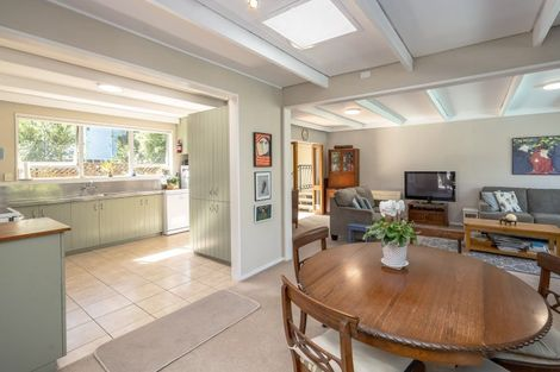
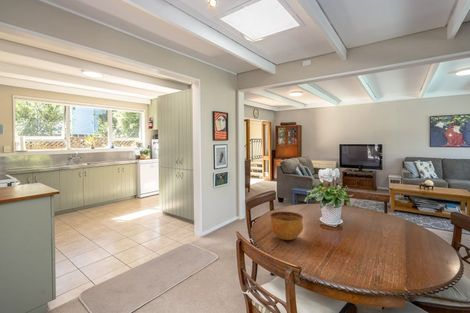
+ bowl (286, 227)
